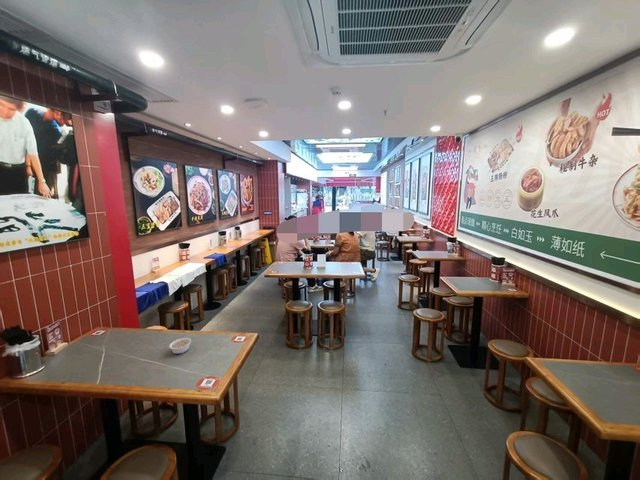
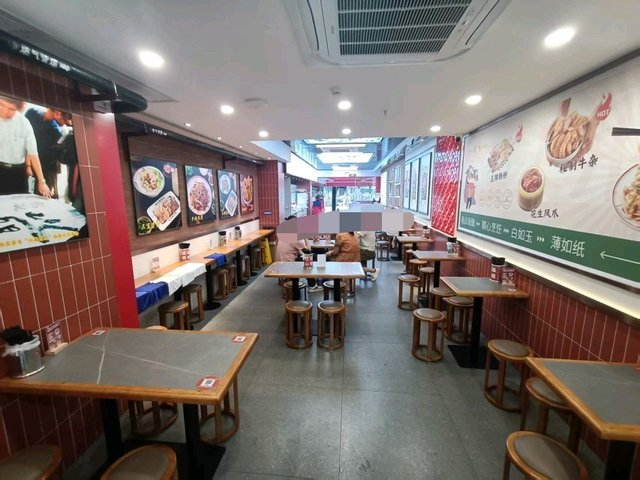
- legume (180, 346)
